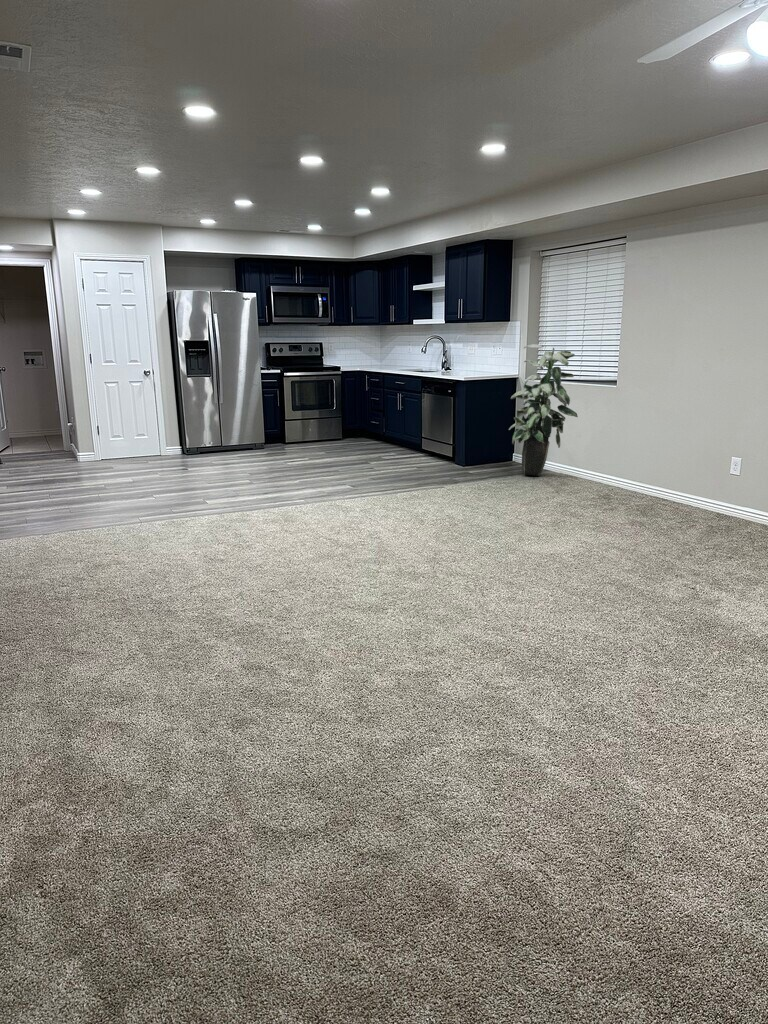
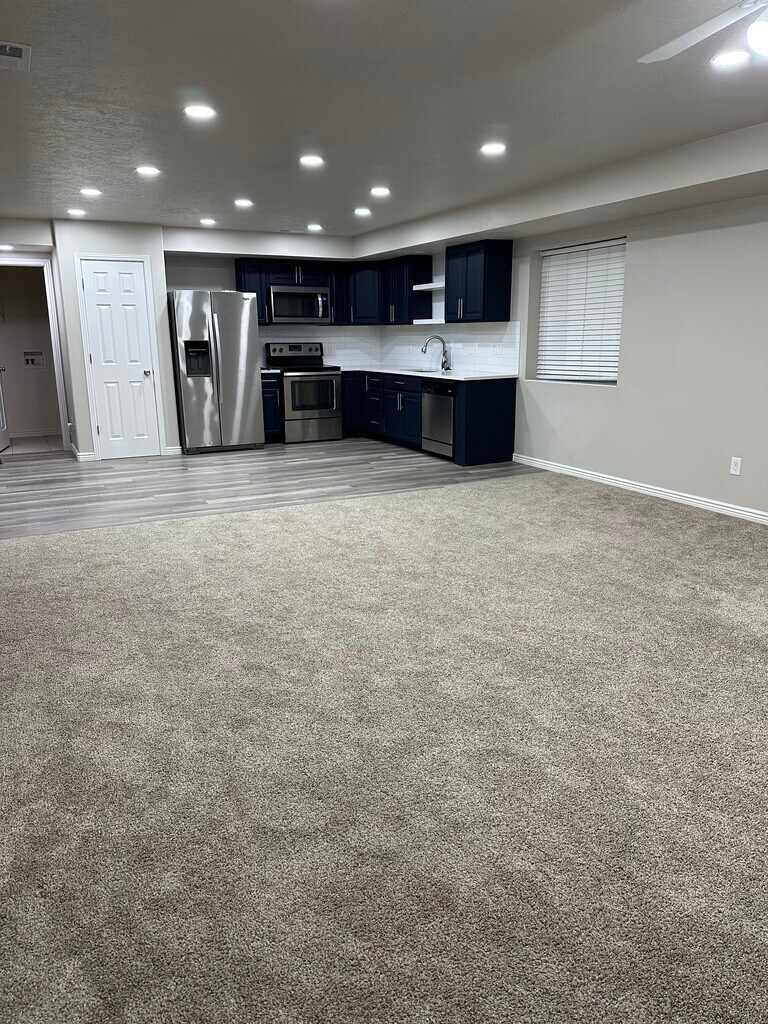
- indoor plant (539, 410)
